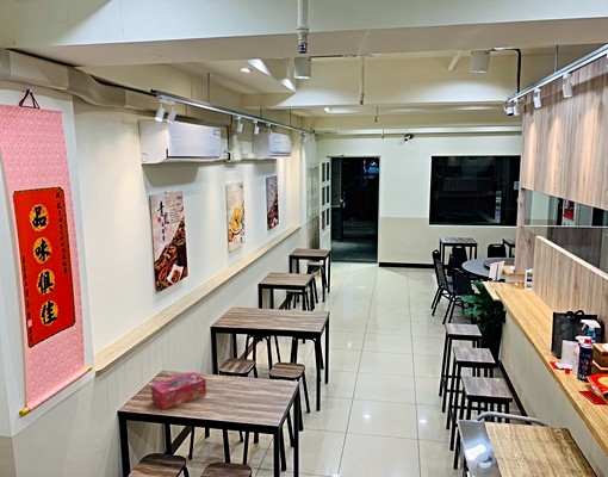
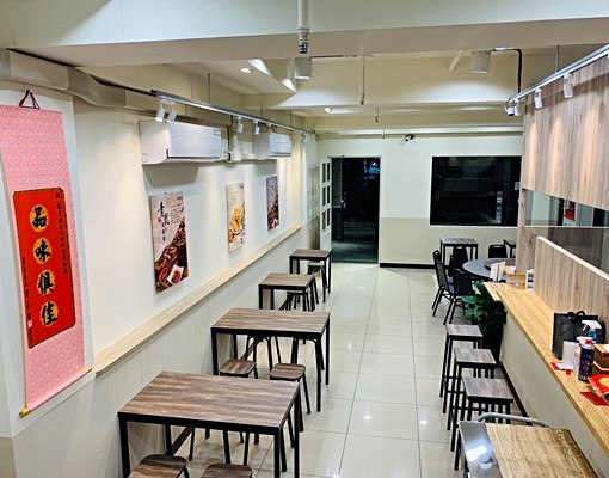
- tissue box (179, 390)
